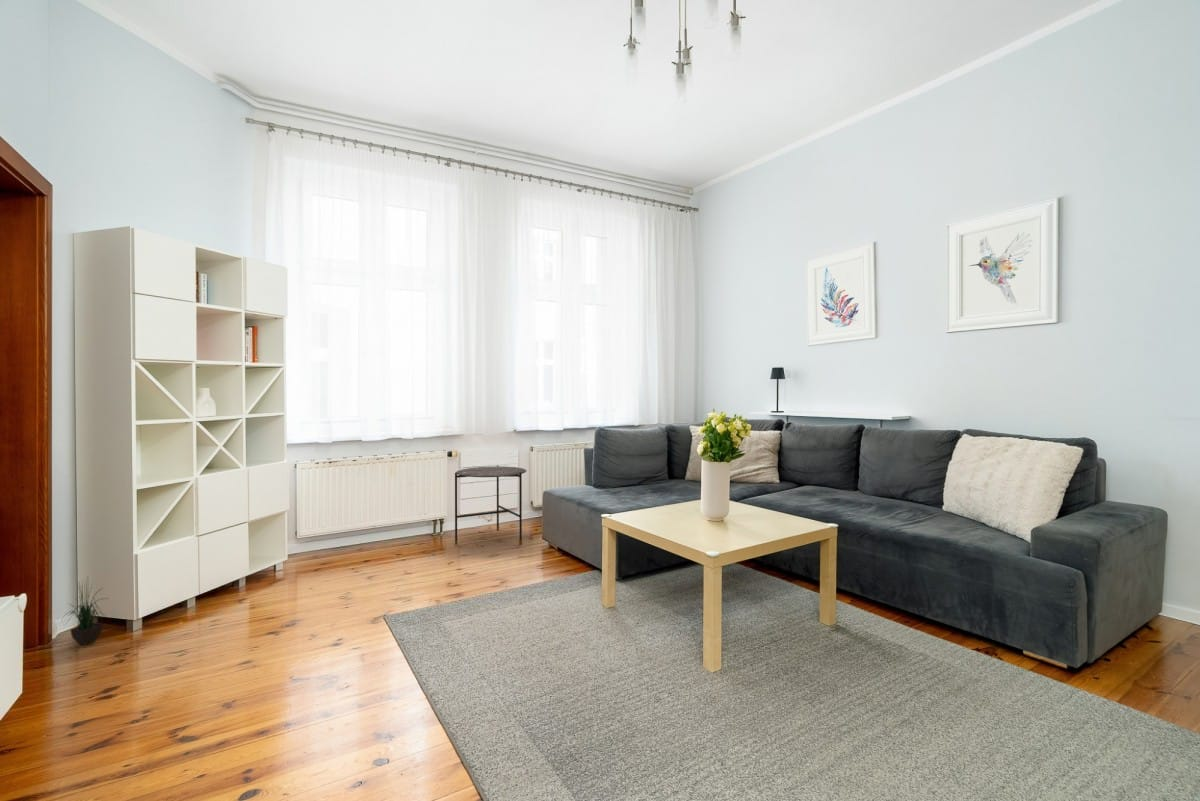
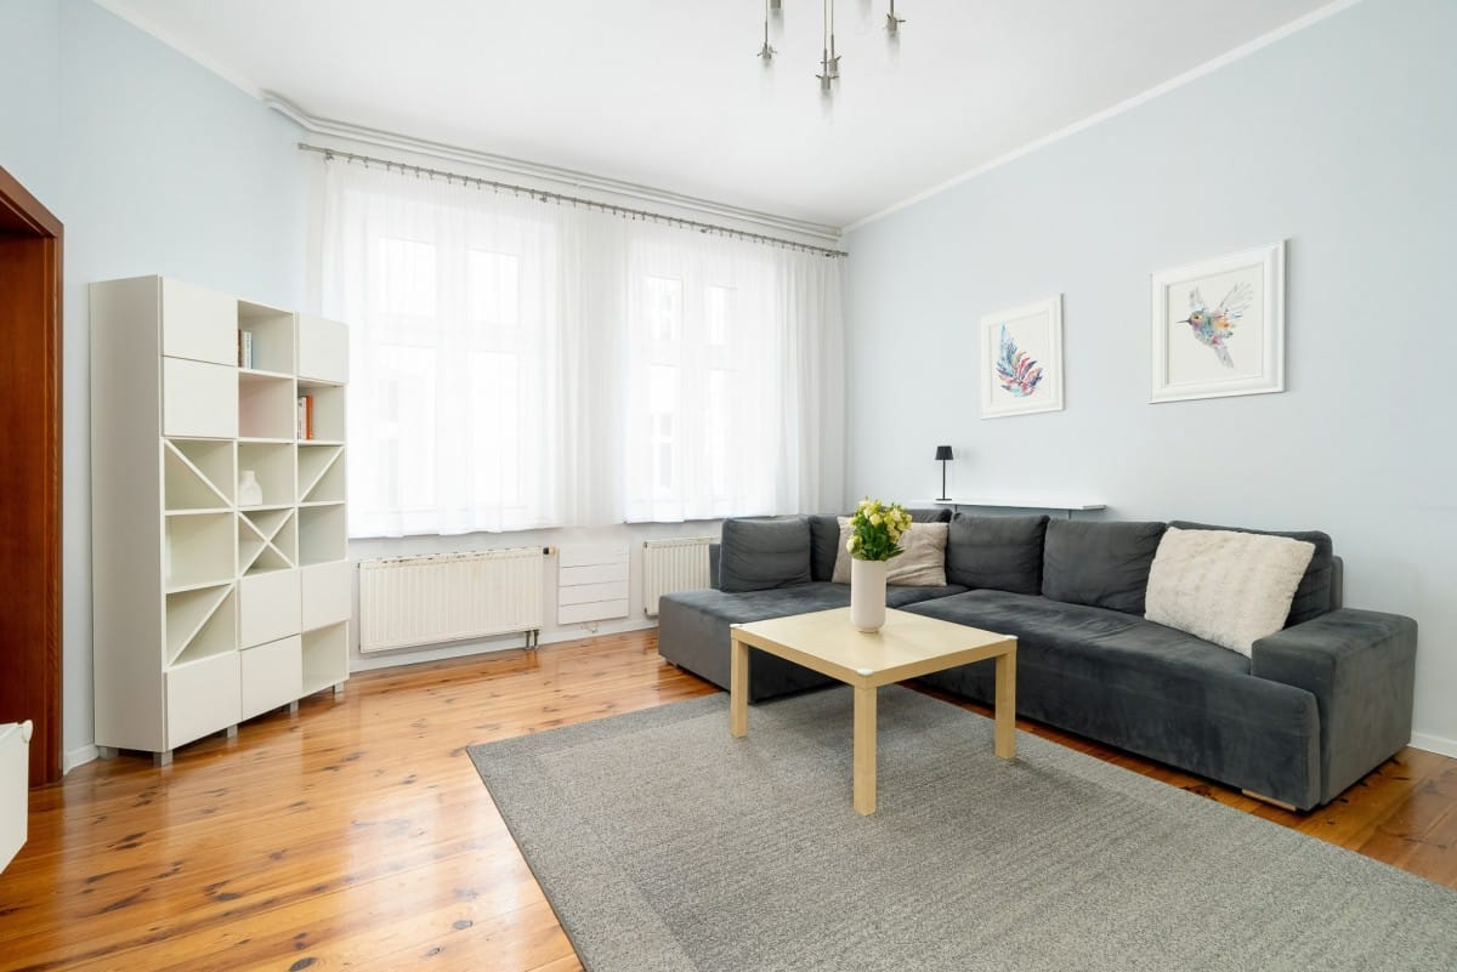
- side table (497, 504)
- potted plant (84, 606)
